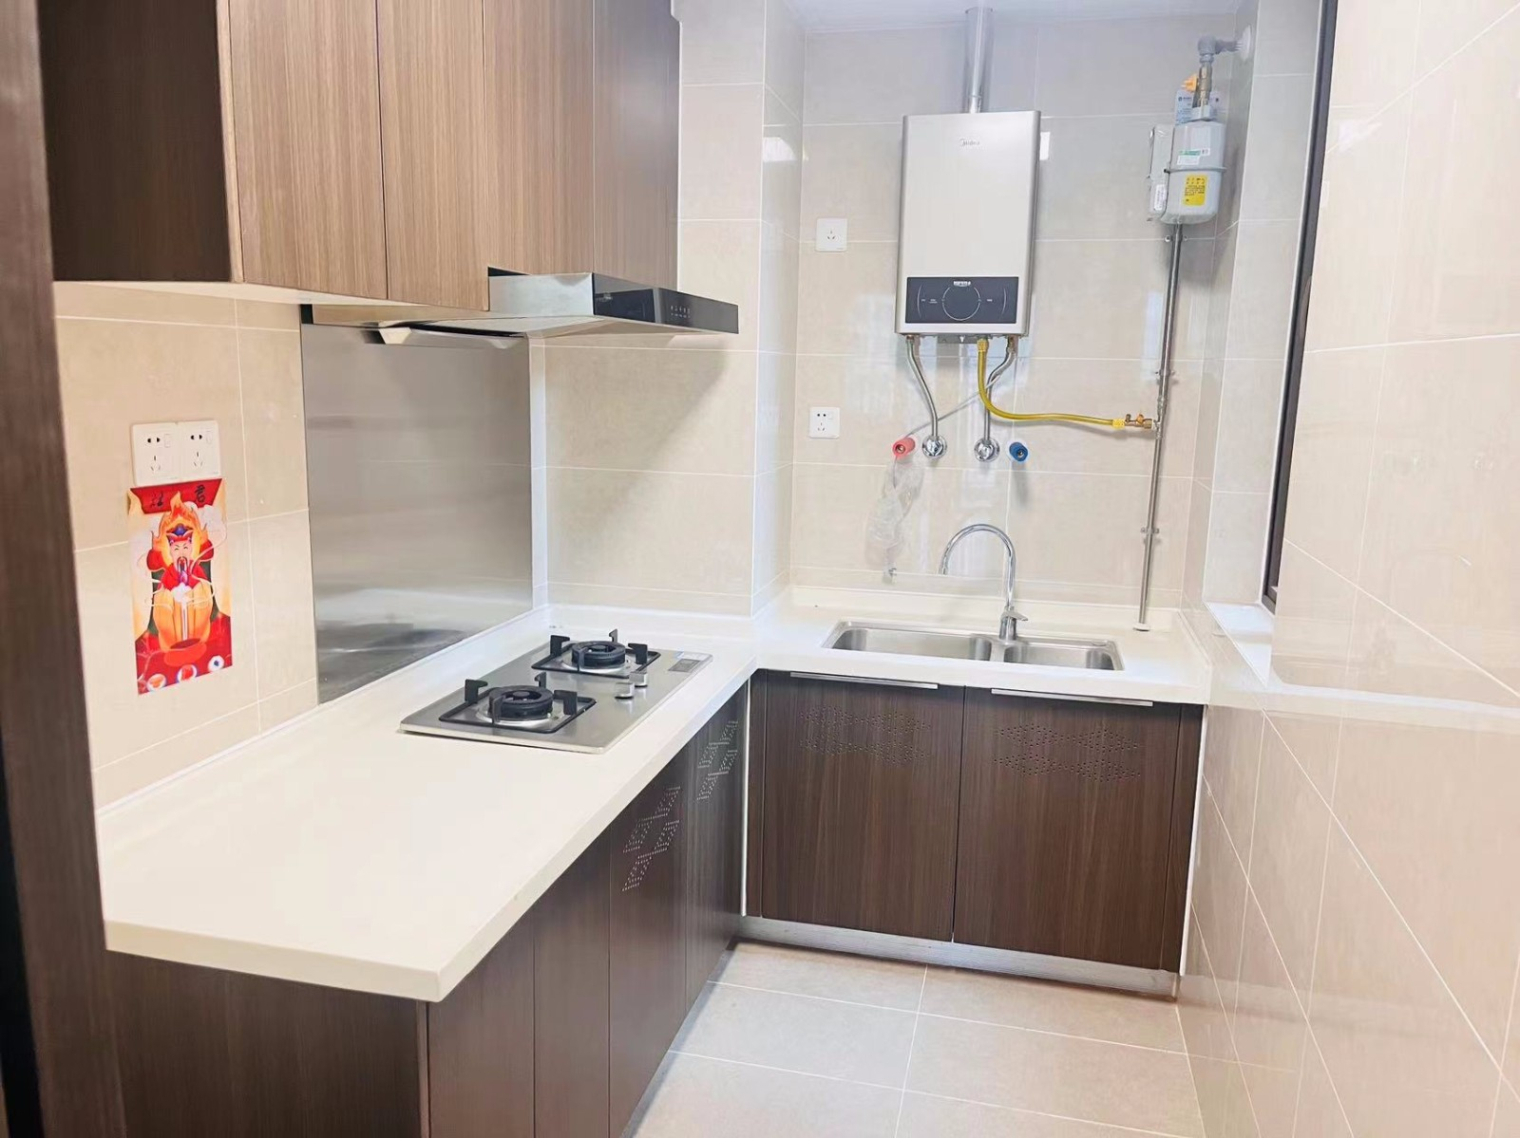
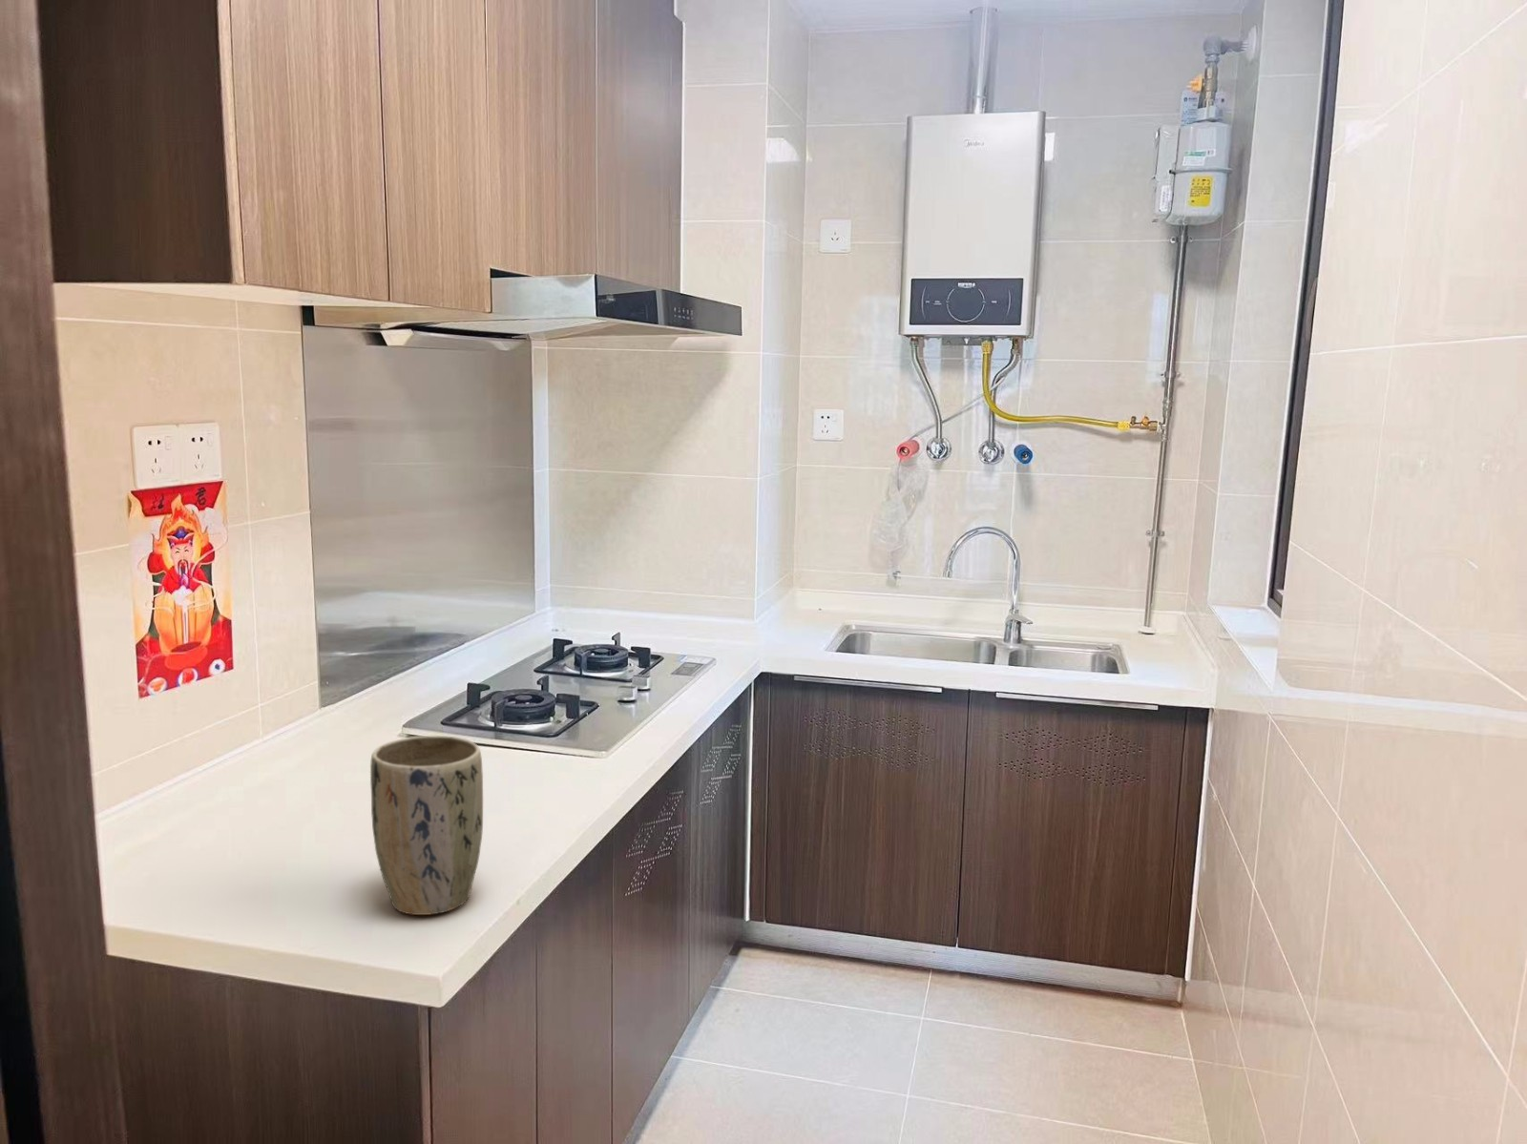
+ plant pot (428, 826)
